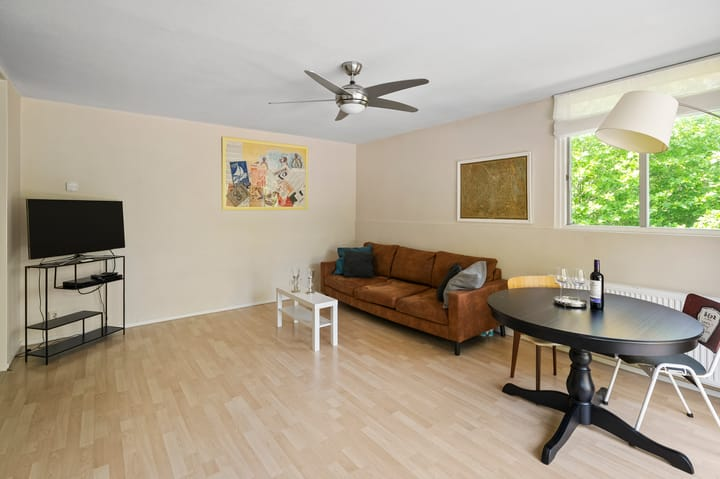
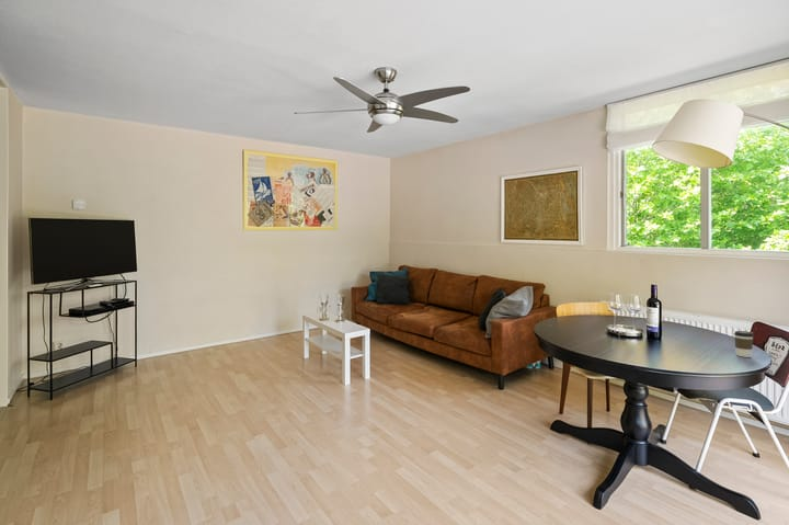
+ coffee cup (743, 343)
